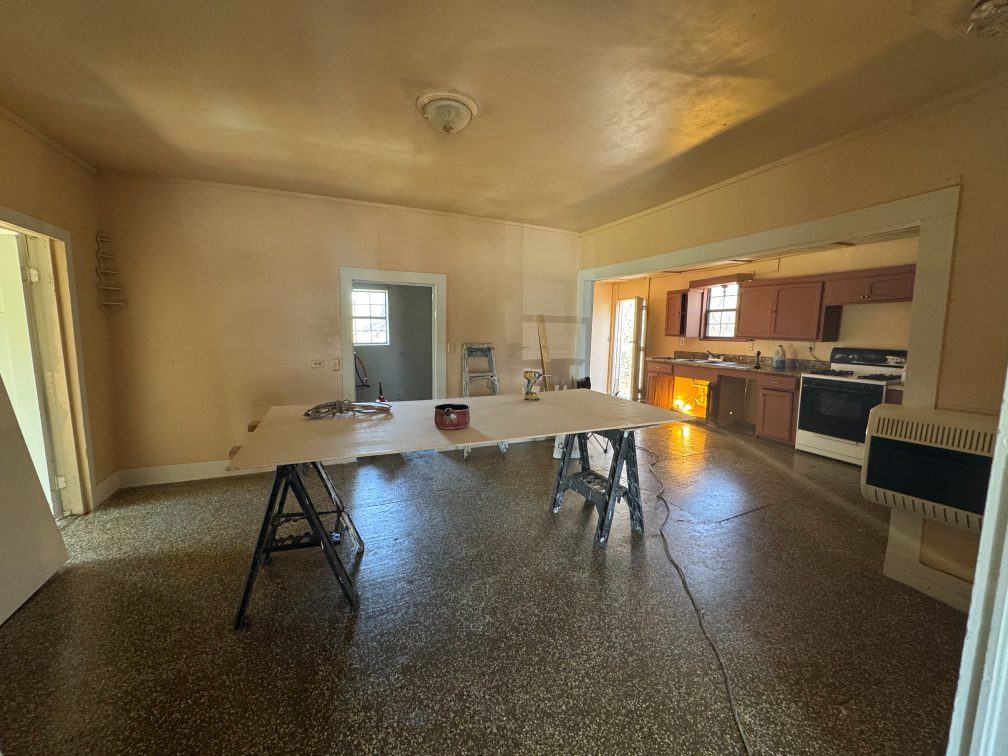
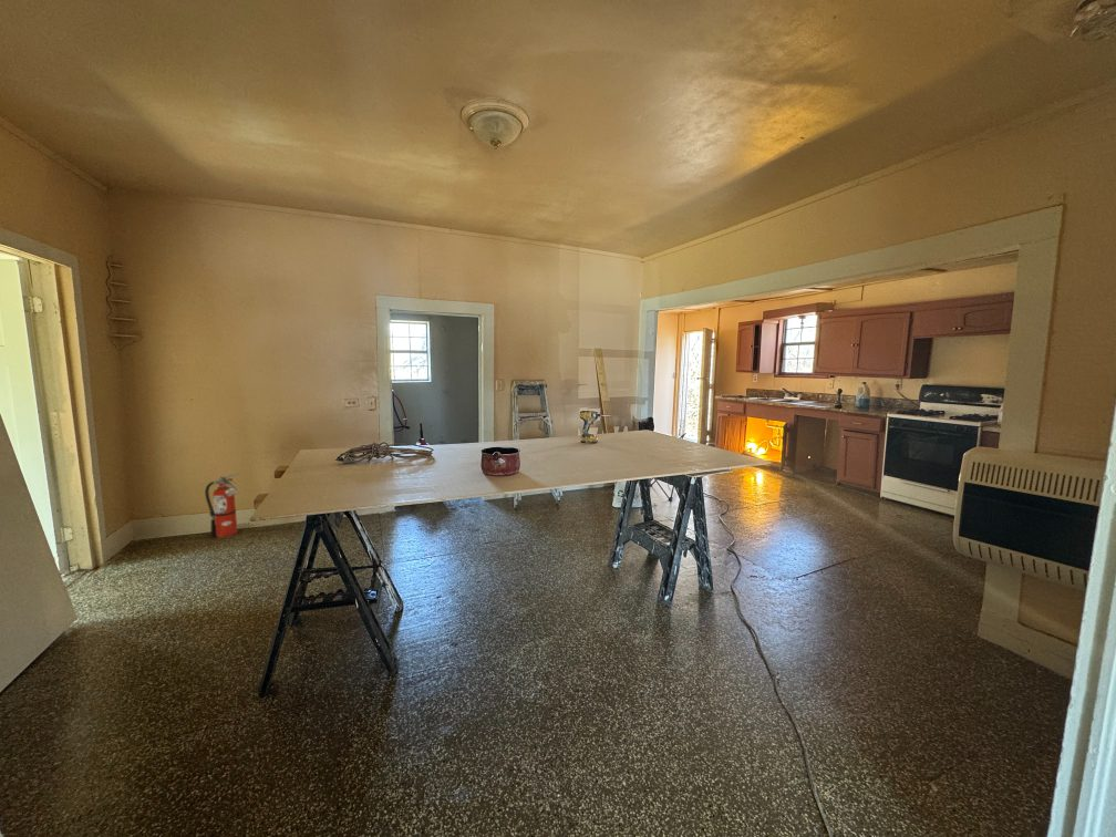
+ fire extinguisher (224, 505)
